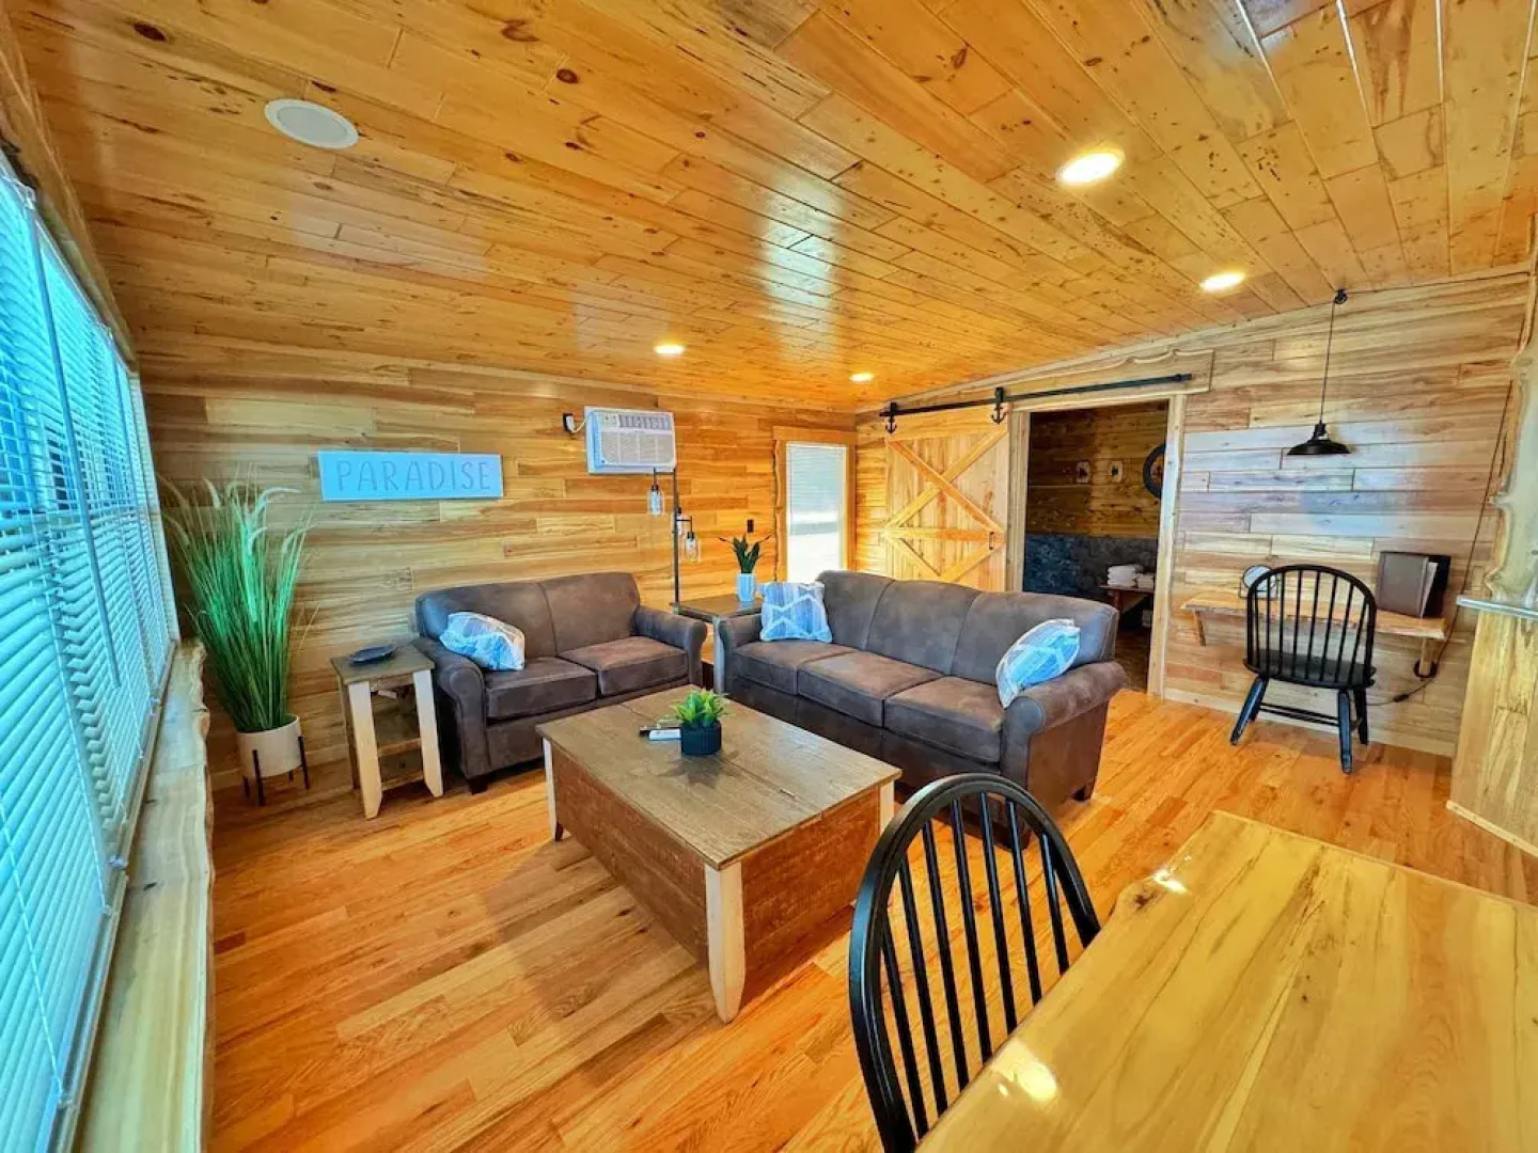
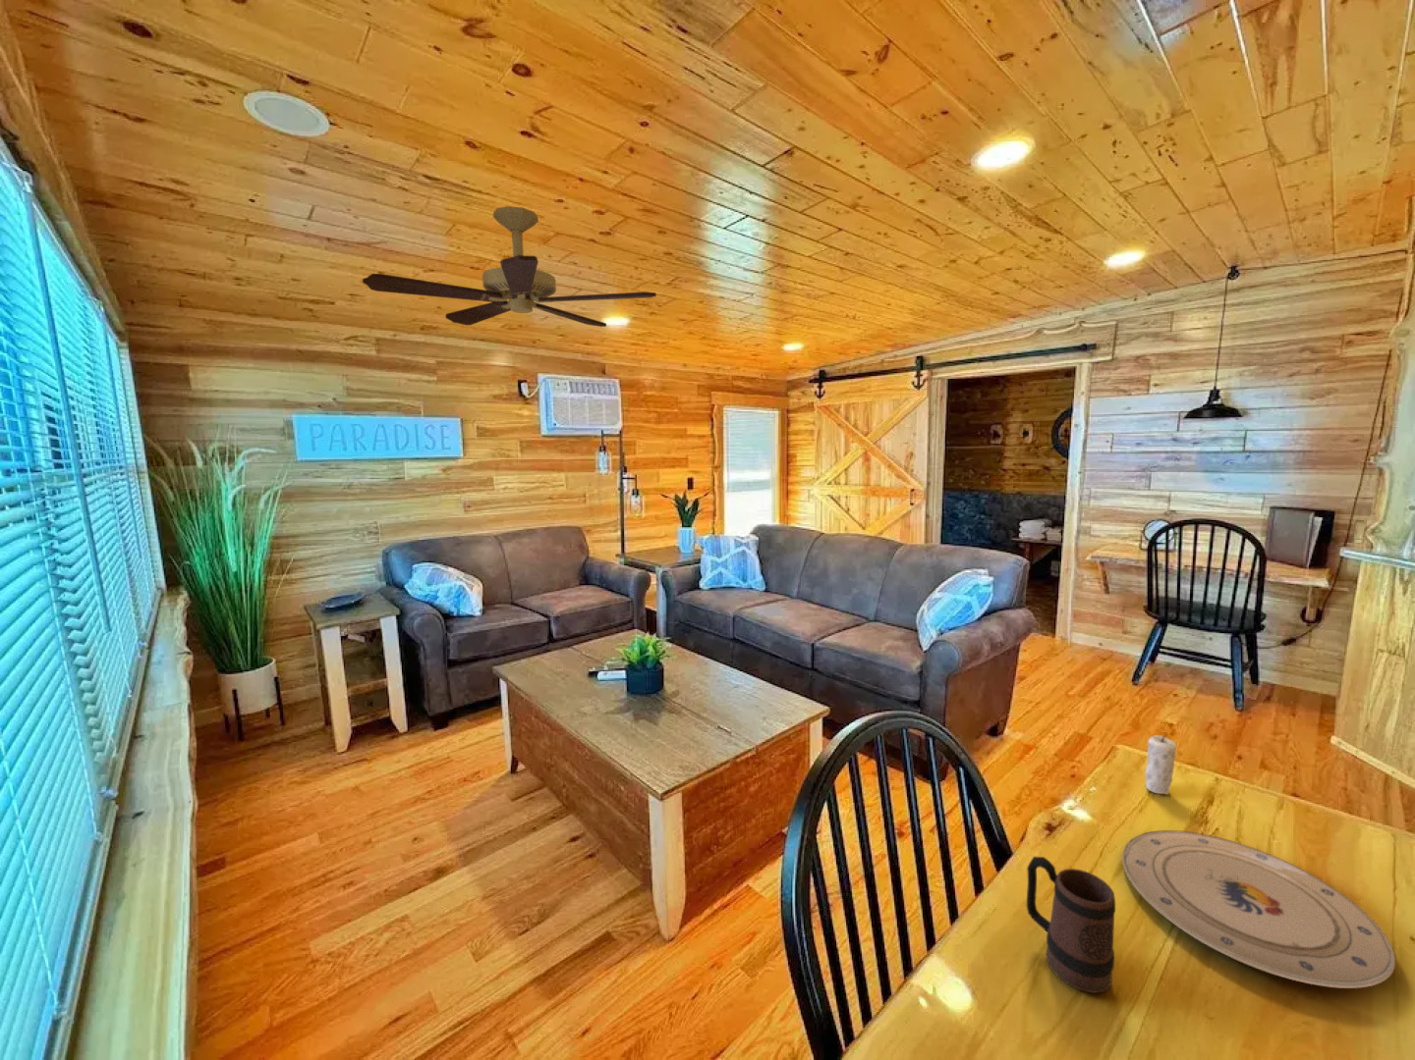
+ plate (1242, 900)
+ candle (1160, 759)
+ ceiling fan (516, 259)
+ mug (1068, 917)
